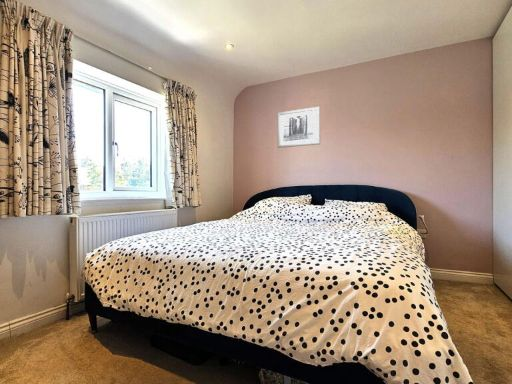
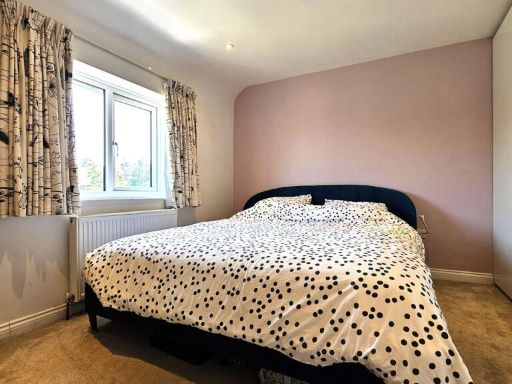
- wall art (298, 128)
